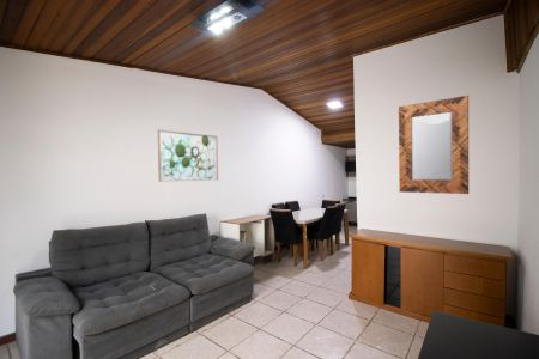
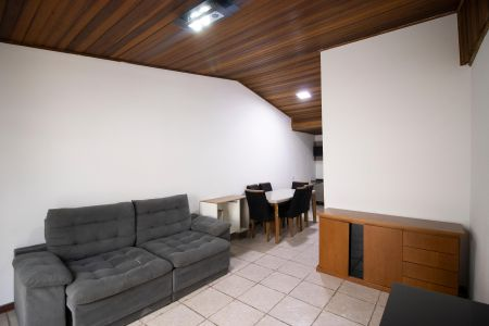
- home mirror (431, 147)
- wall art (190, 157)
